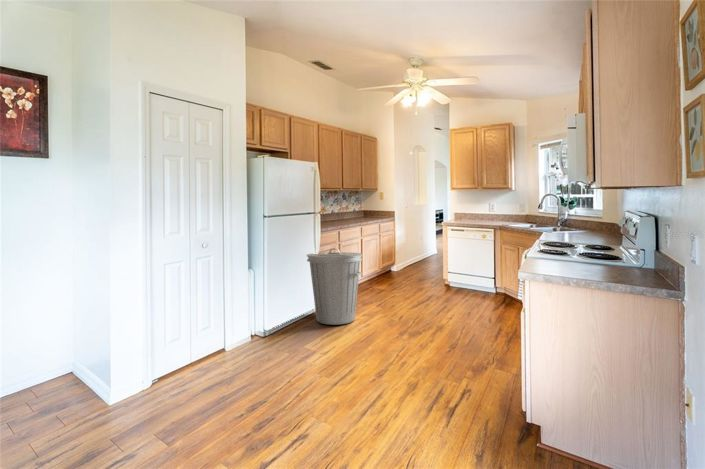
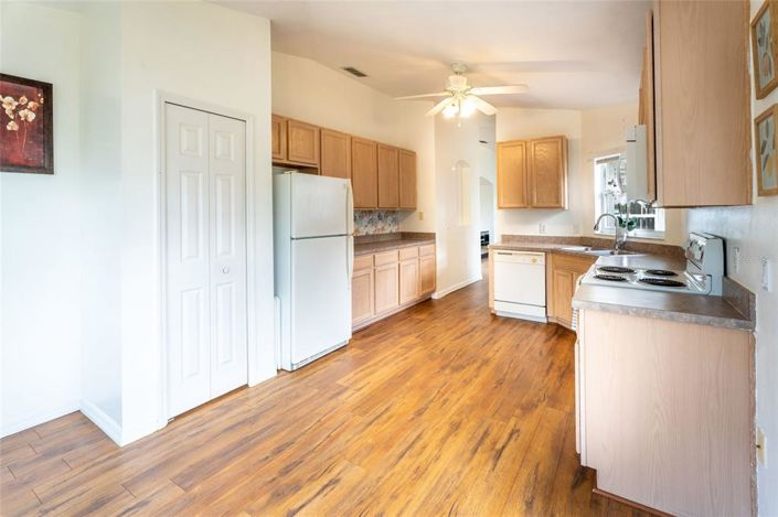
- trash can (335, 284)
